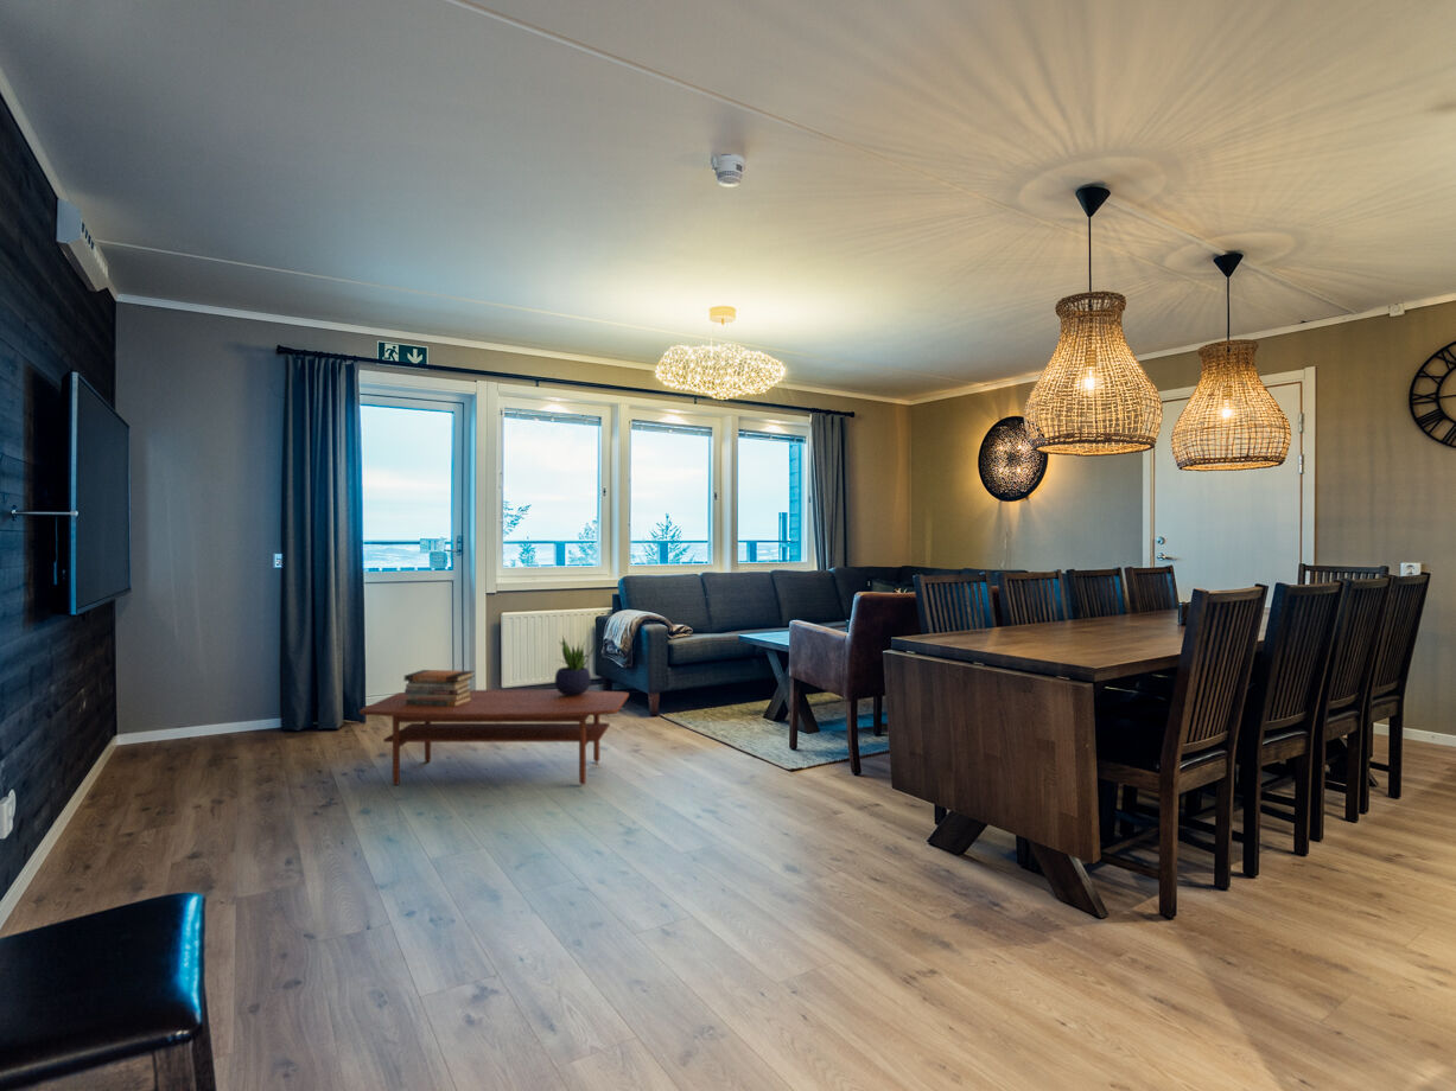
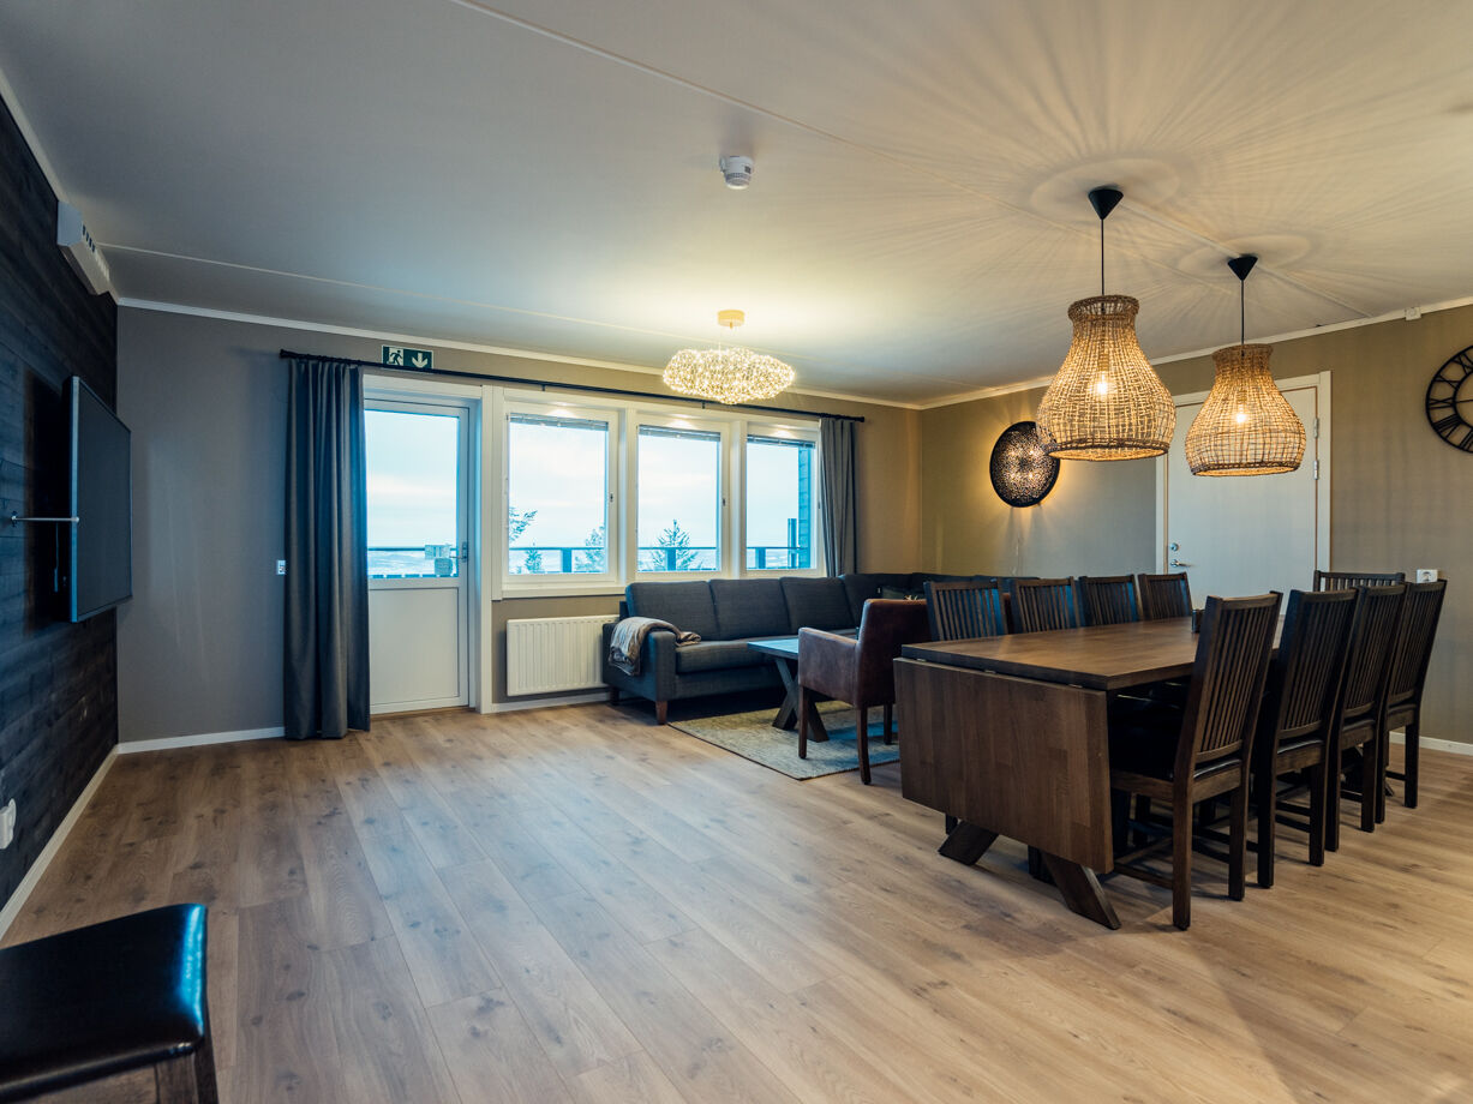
- book stack (439, 687)
- potted plant (576, 664)
- coffee table (501, 736)
